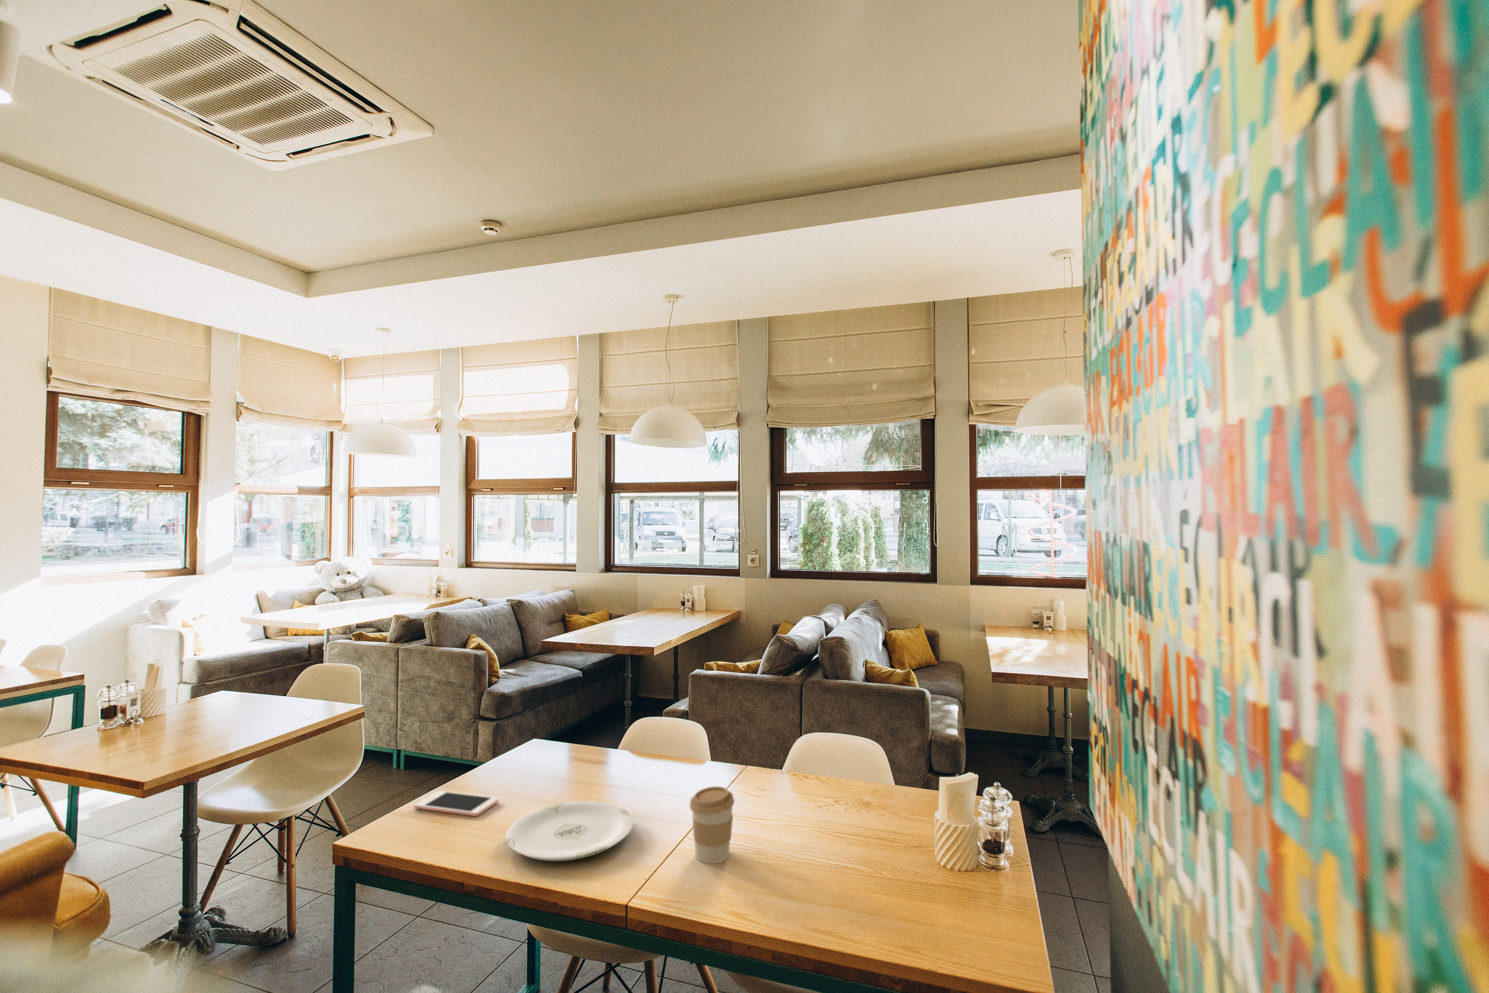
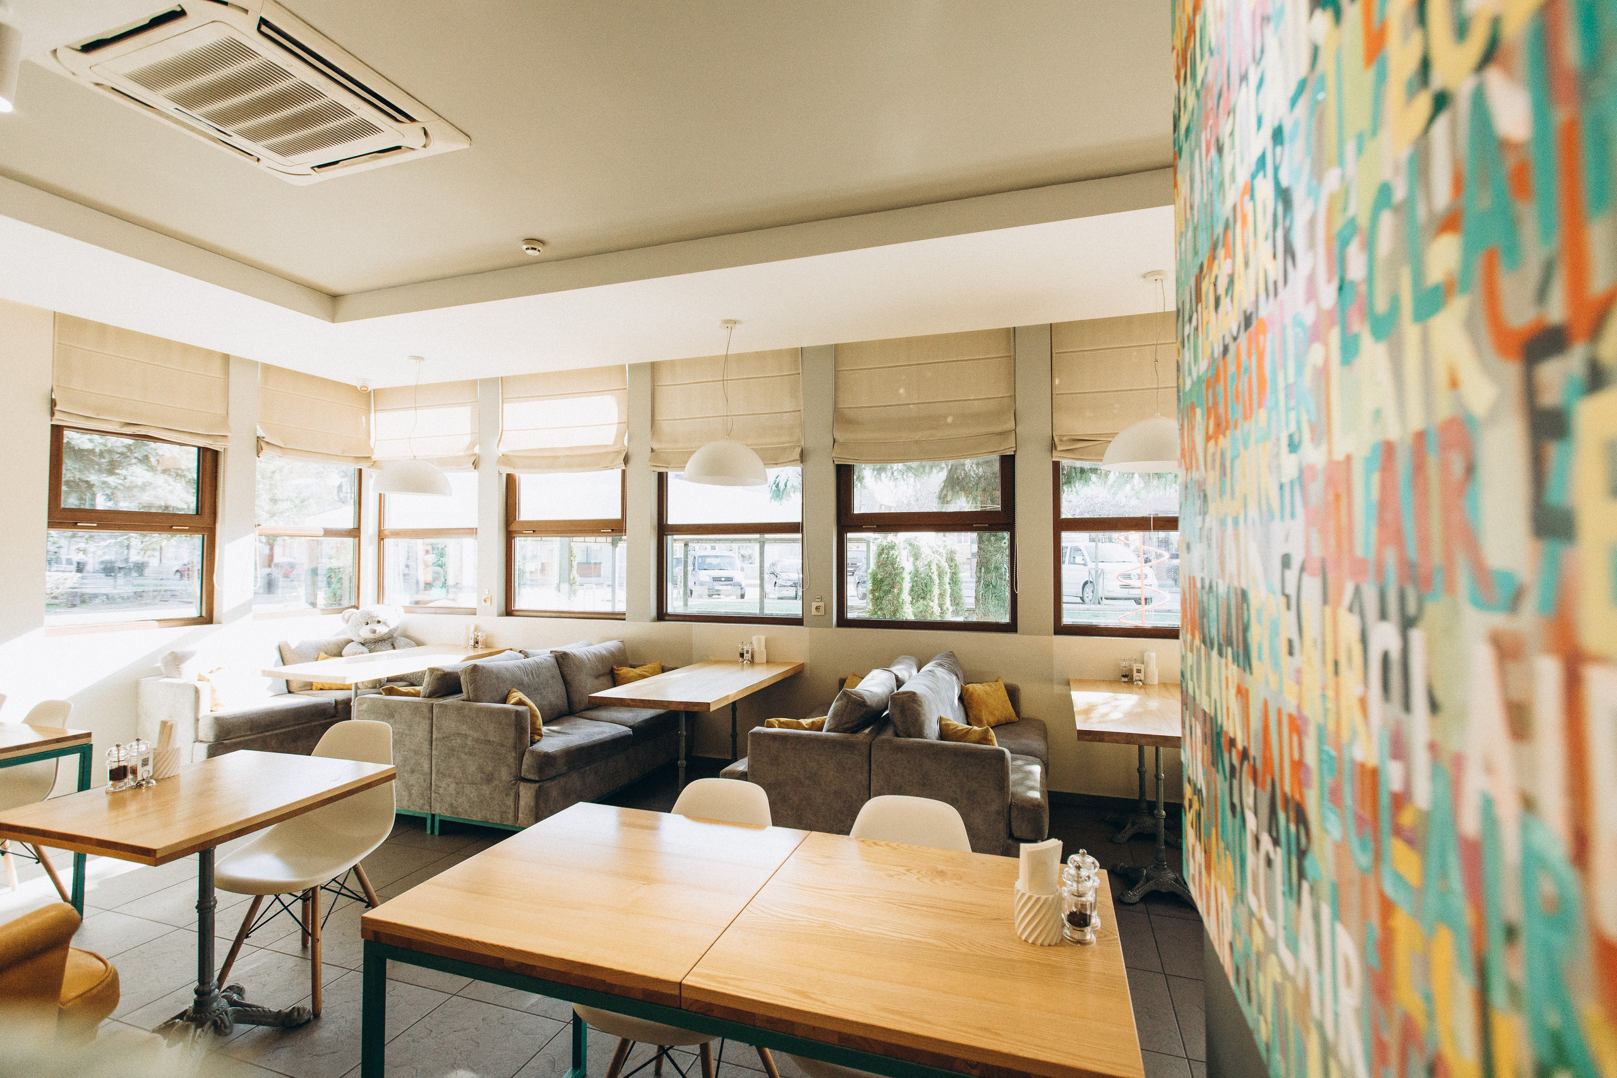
- coffee cup (712, 823)
- cell phone (456, 802)
- plate (571, 832)
